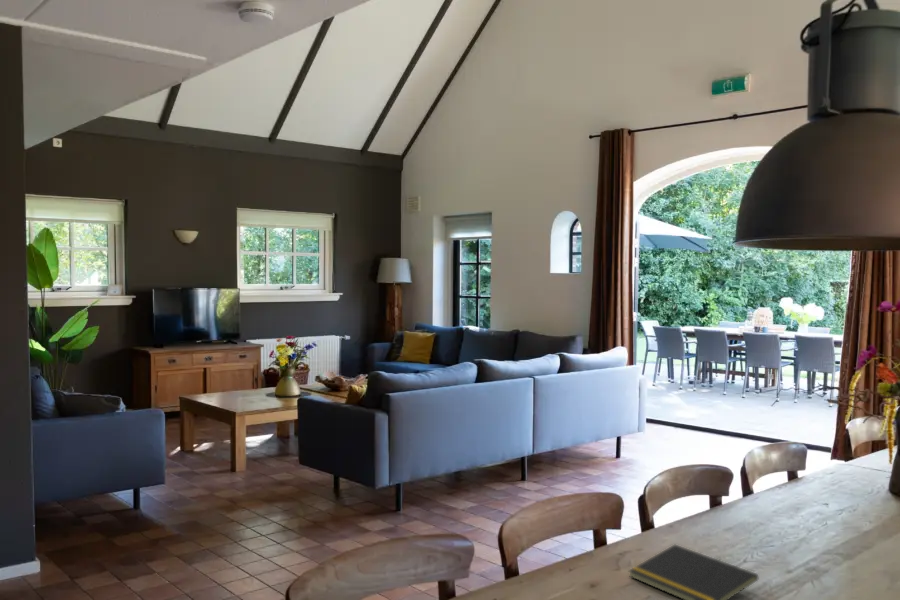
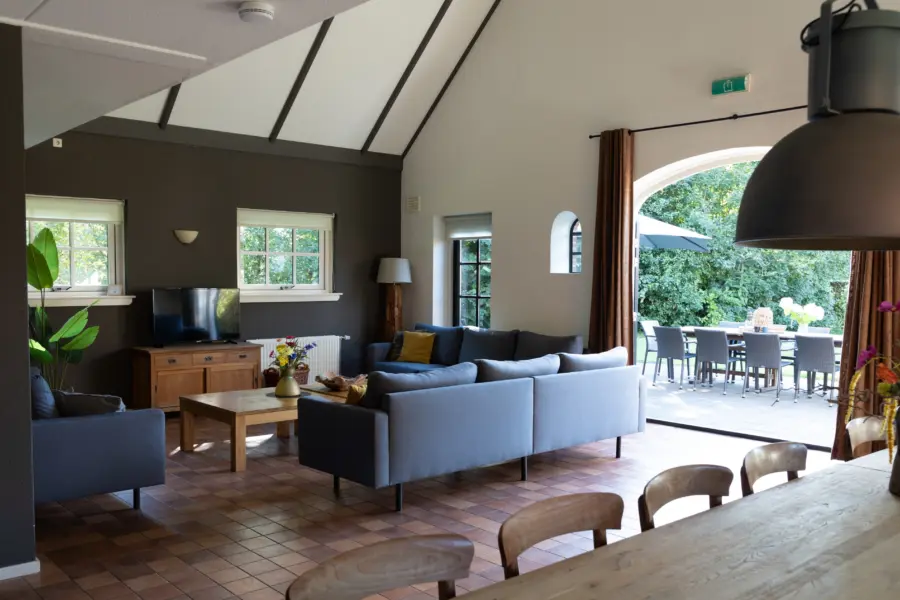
- notepad (691, 575)
